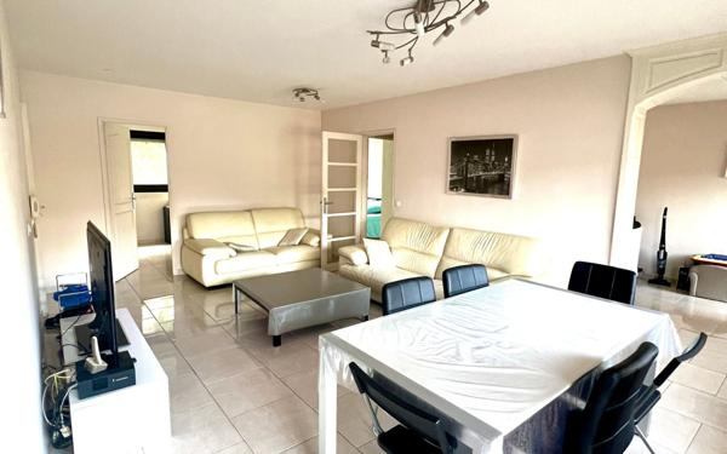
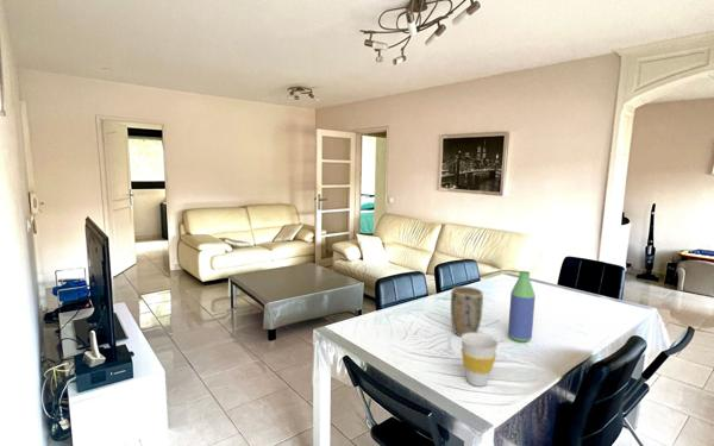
+ bottle (521, 306)
+ cup (477, 360)
+ plant pot (465, 312)
